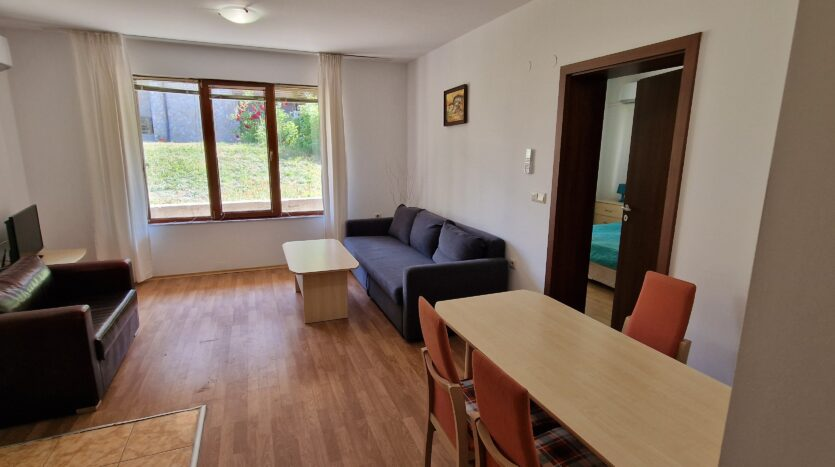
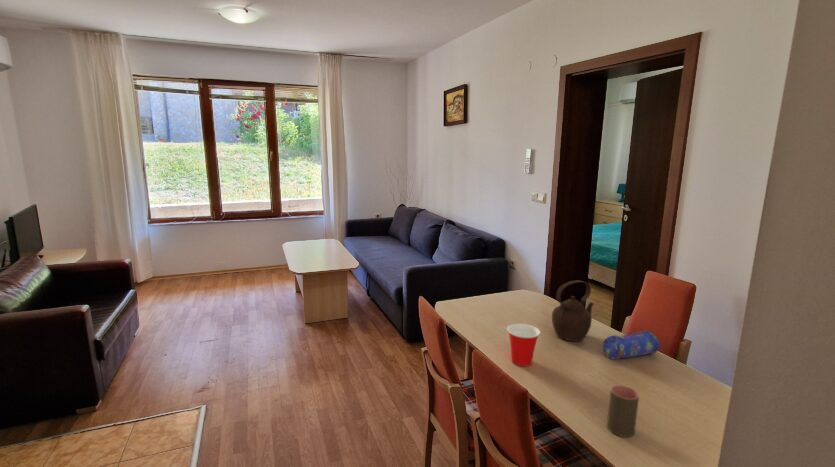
+ pencil case (630, 344)
+ cup (522, 345)
+ cup (622, 410)
+ teapot (575, 308)
